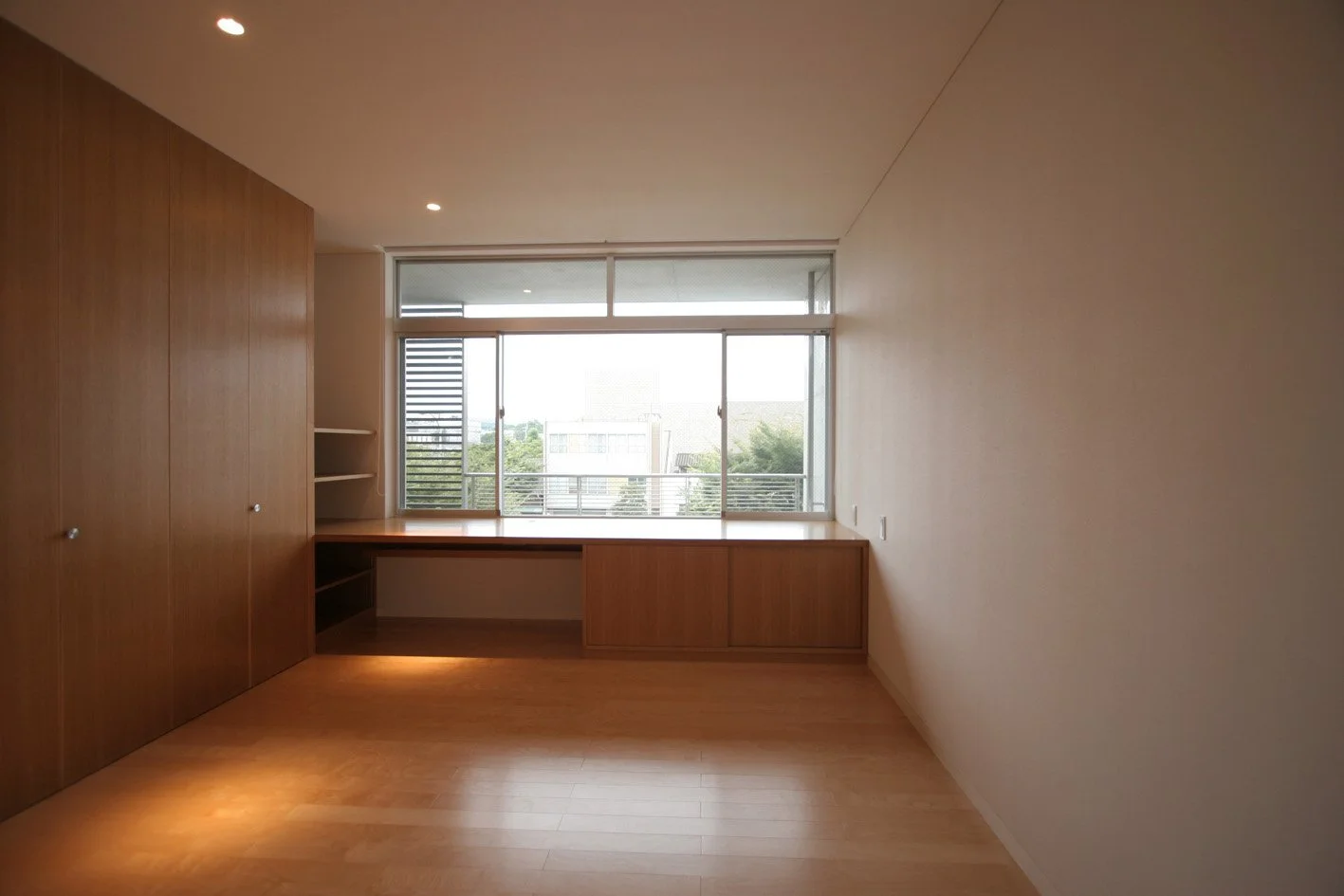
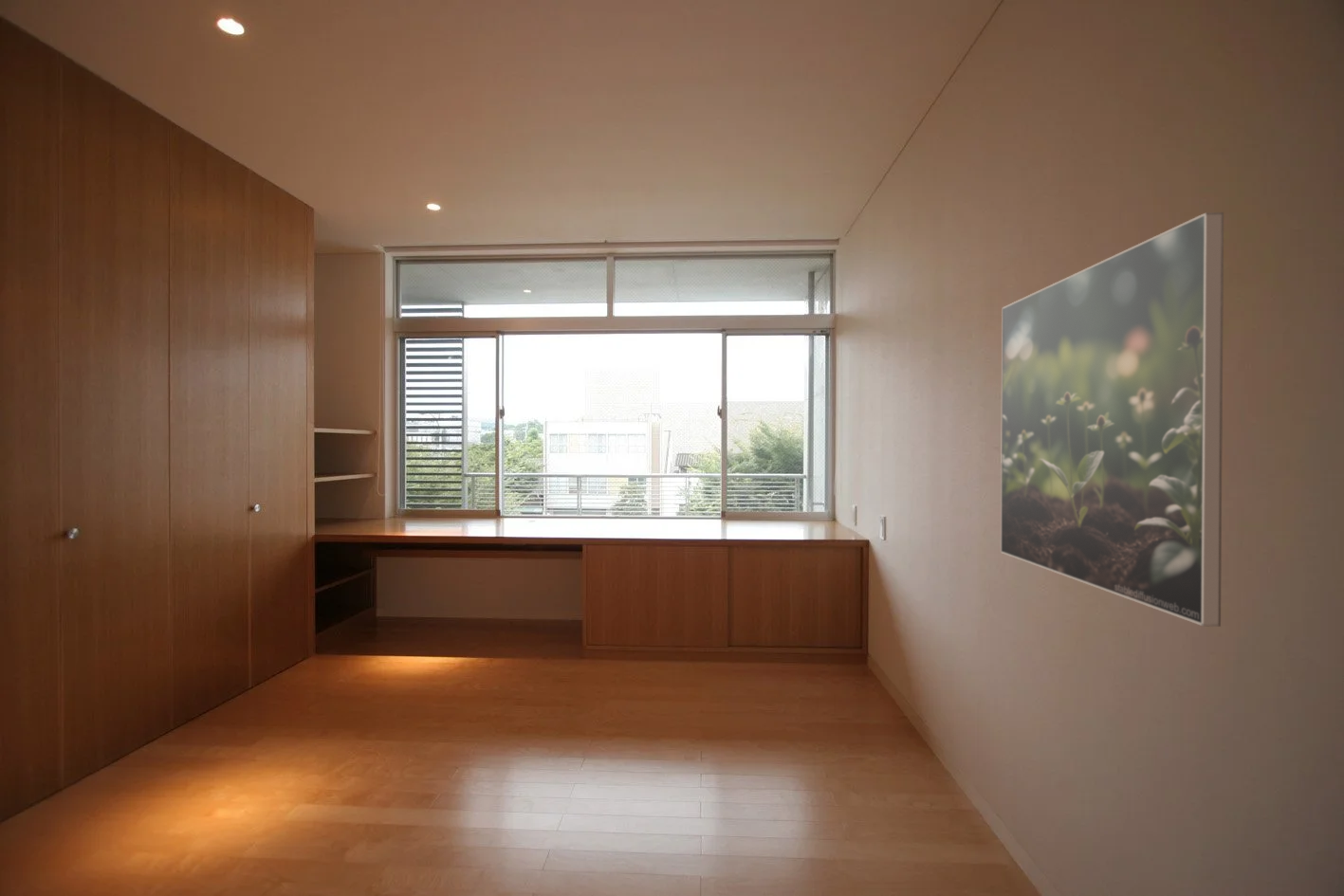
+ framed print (1083, 426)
